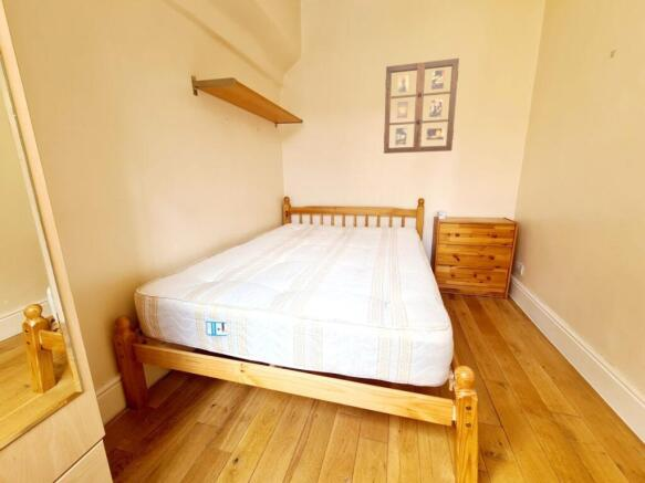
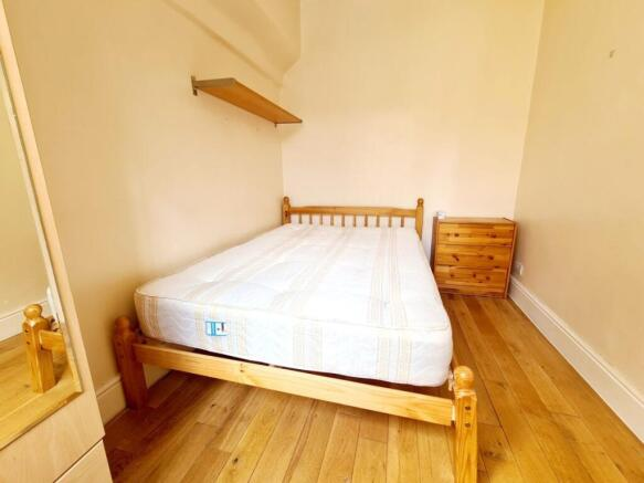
- picture frame (418, 108)
